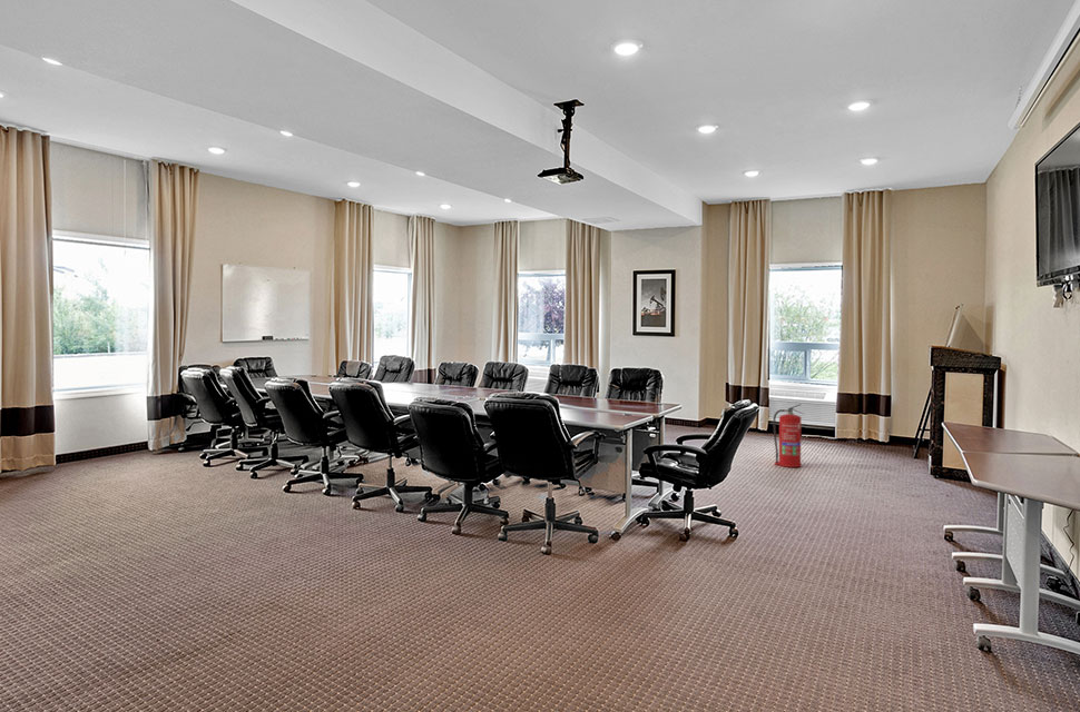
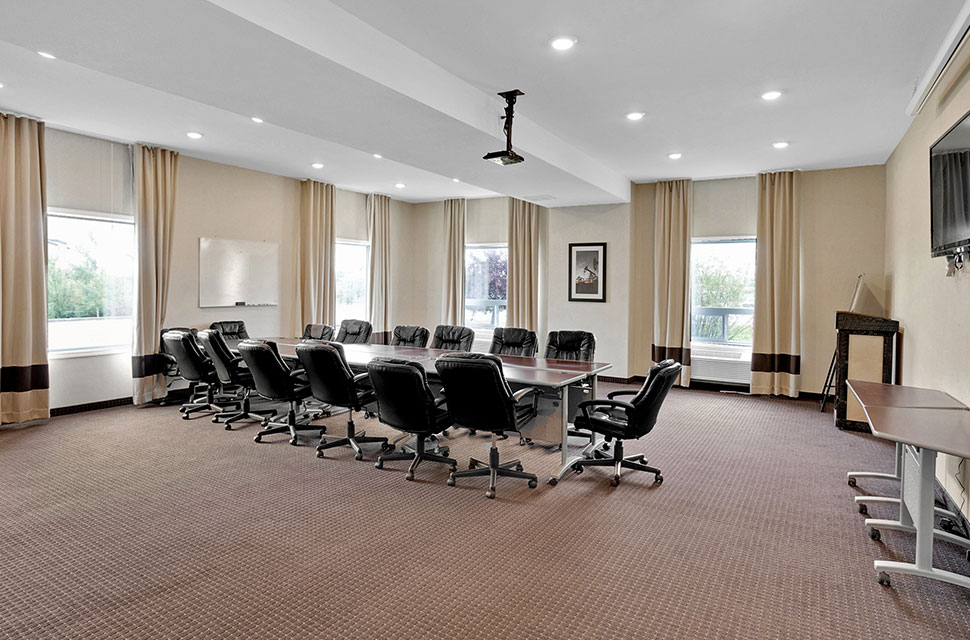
- fire extinguisher (788, 434)
